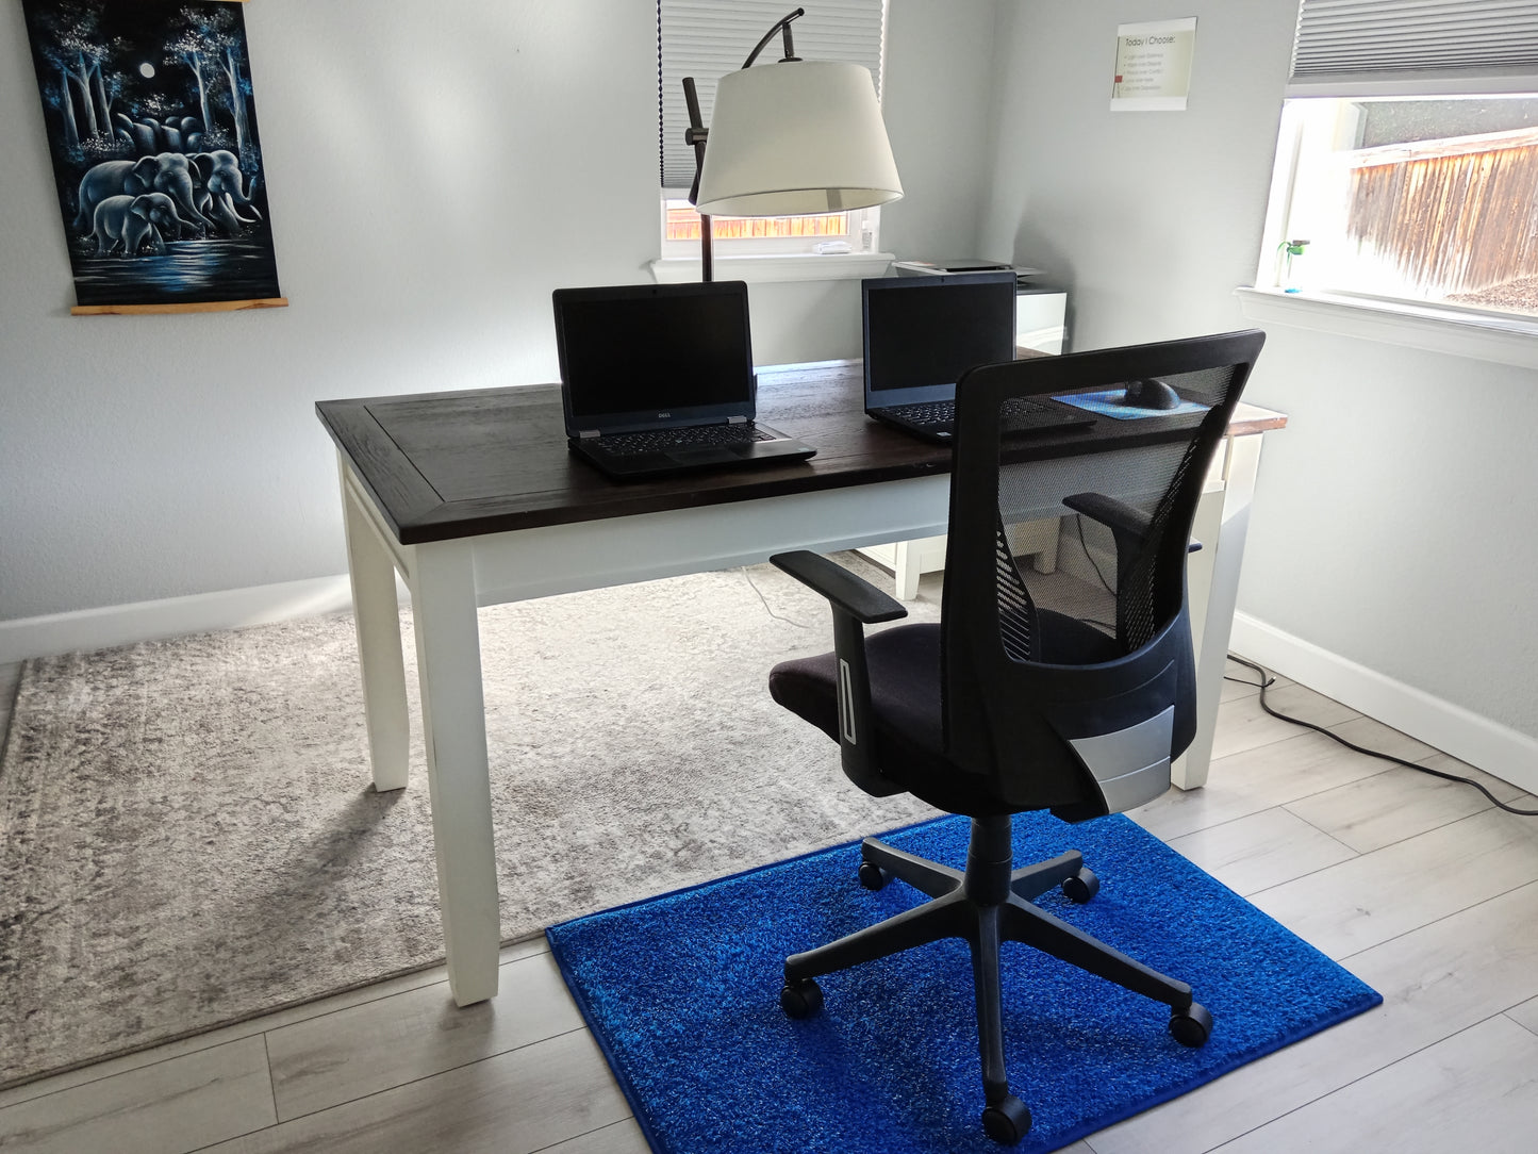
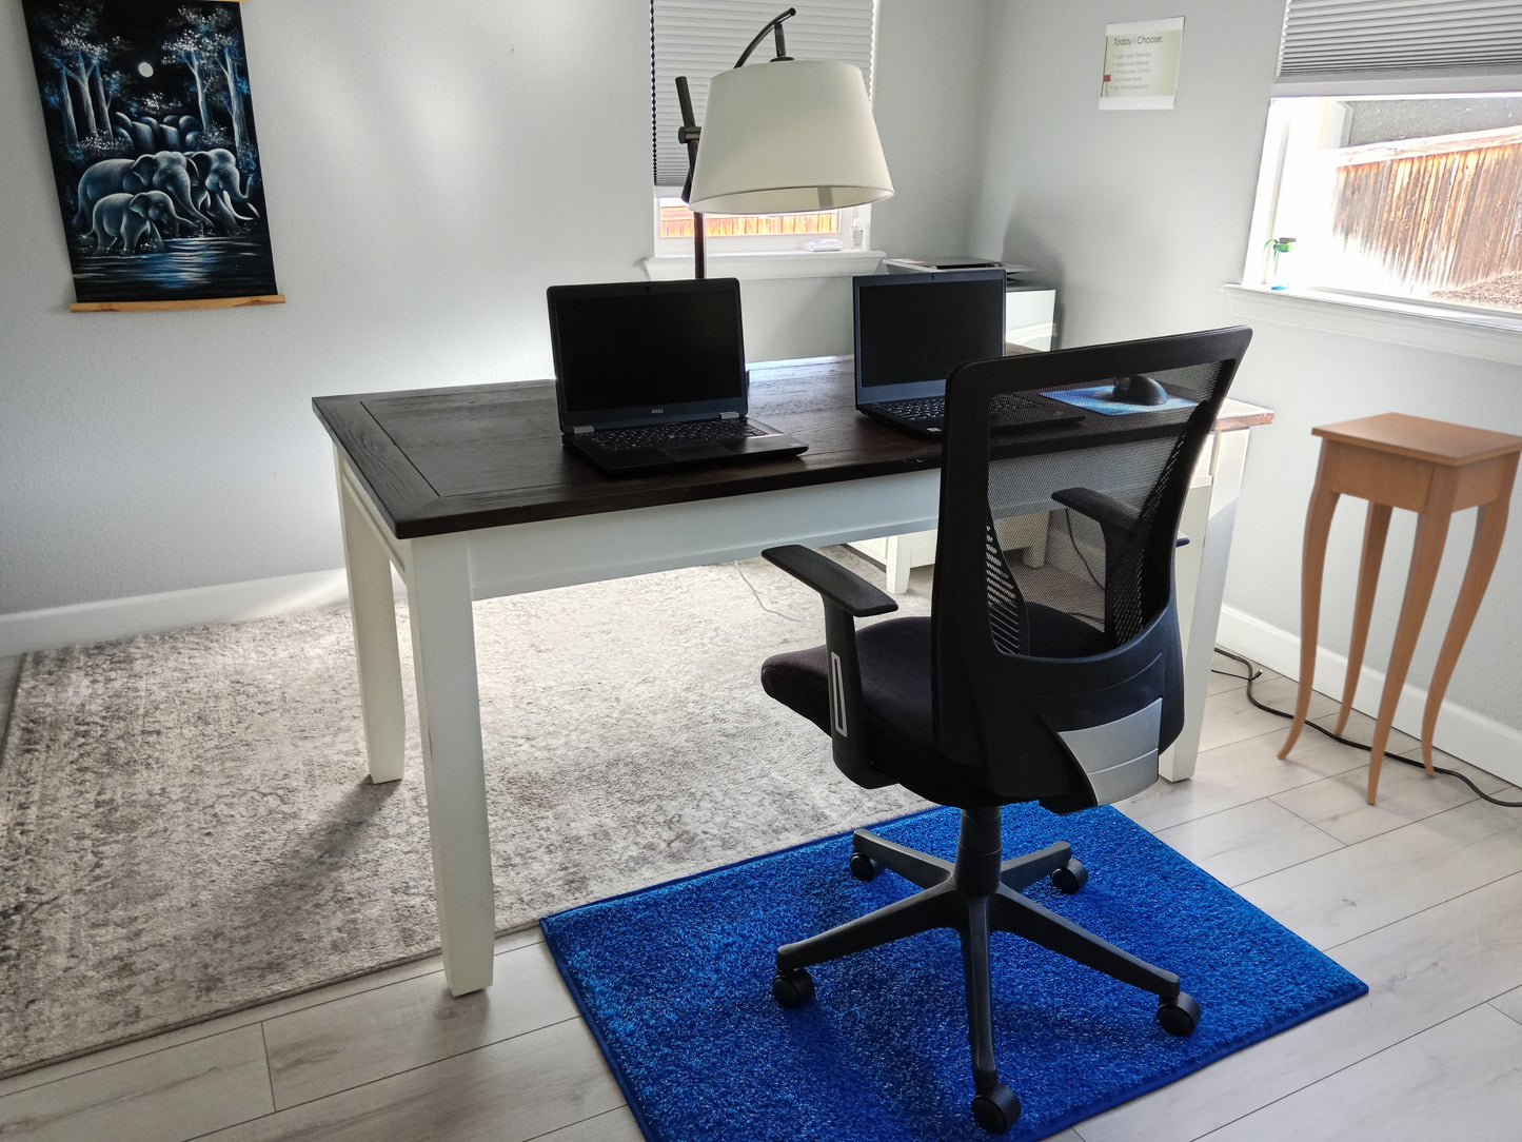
+ side table (1400, 611)
